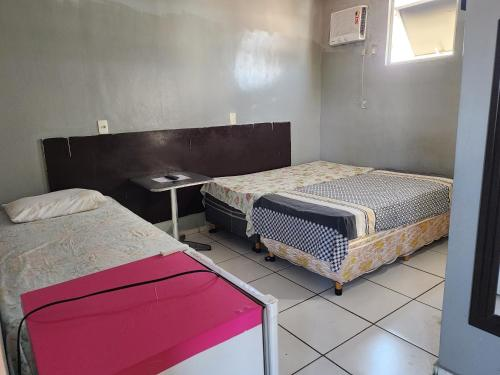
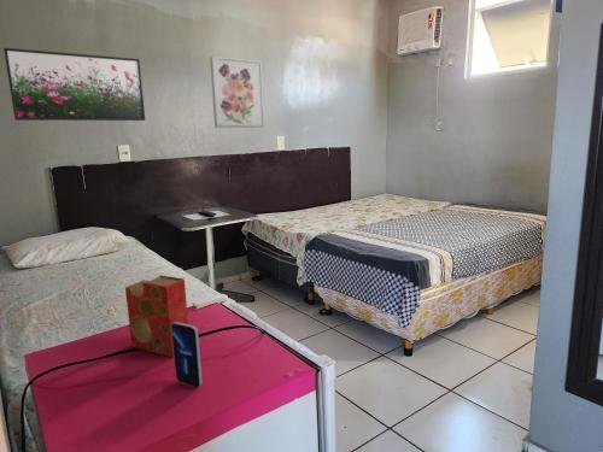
+ smartphone (187, 353)
+ book (157, 313)
+ wall art (238, 94)
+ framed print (81, 87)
